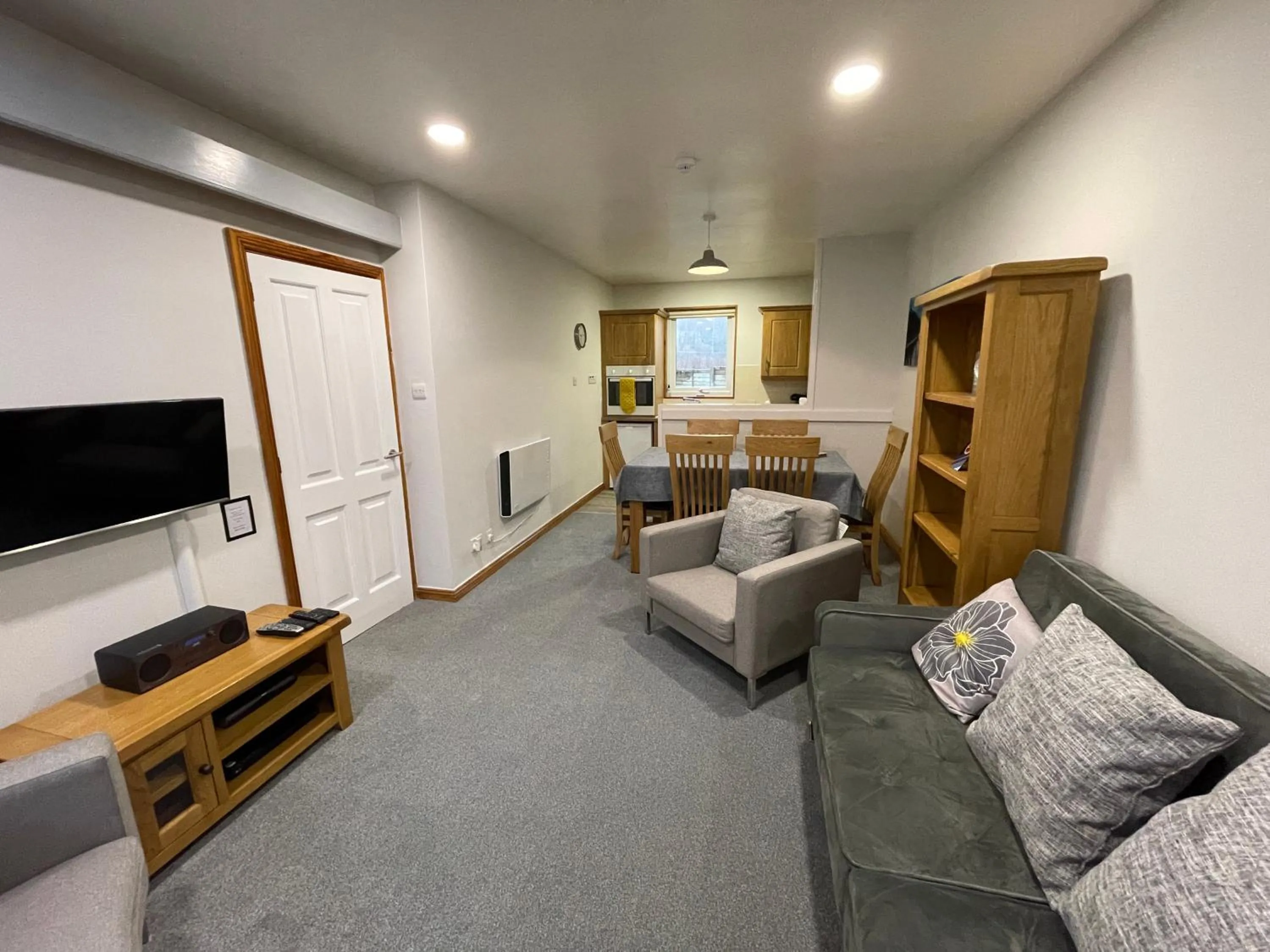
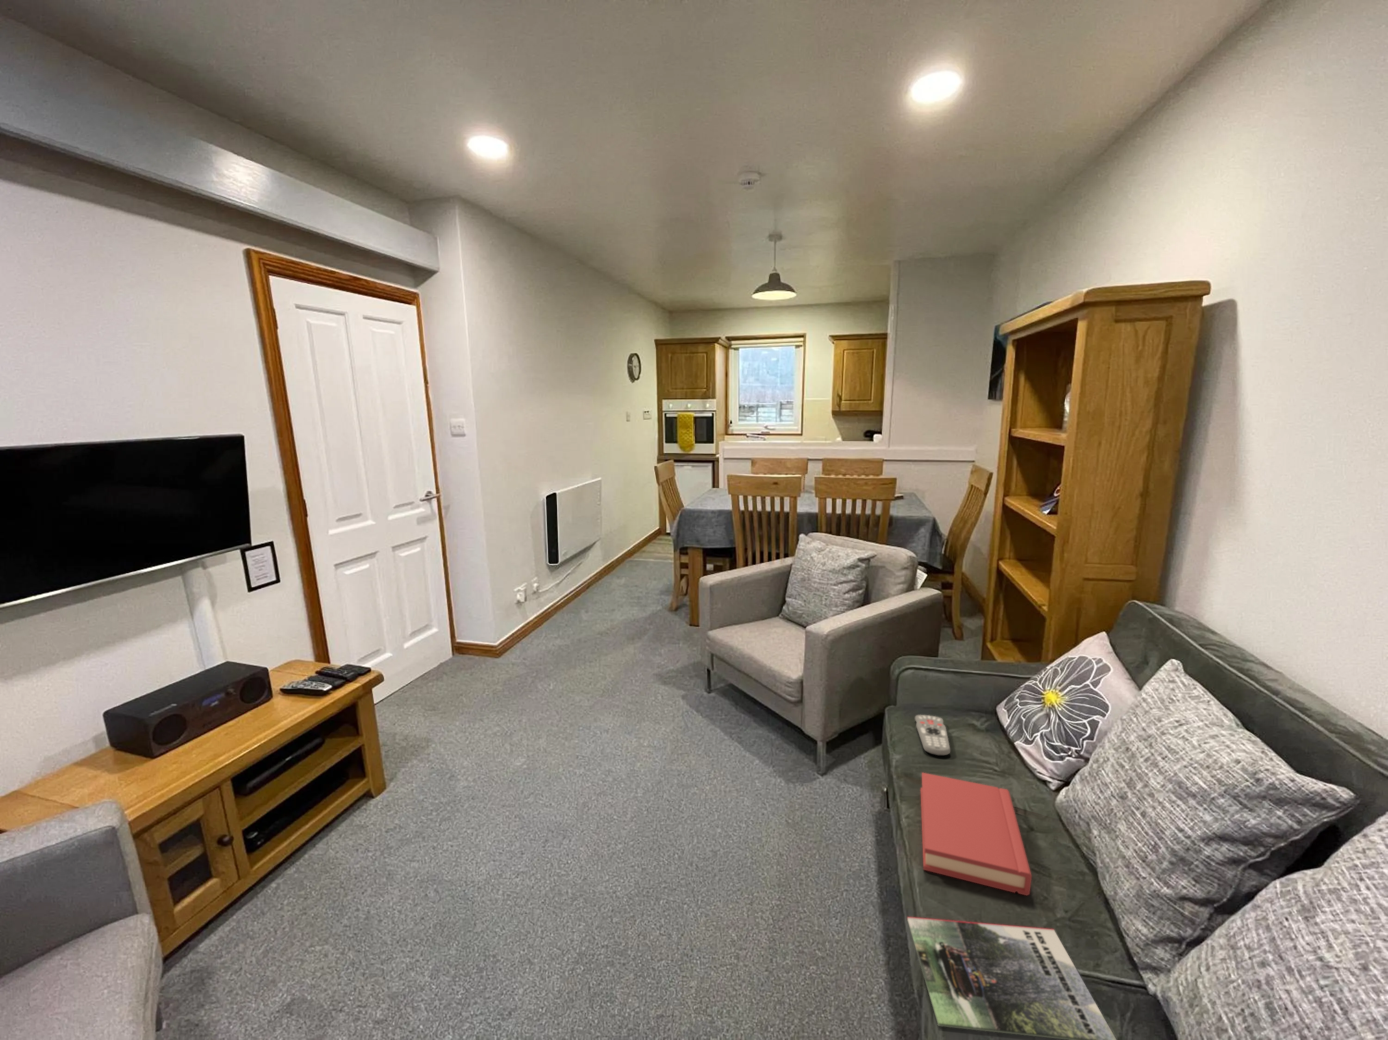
+ remote control (932, 734)
+ hardback book (968, 827)
+ magazine (1000, 973)
